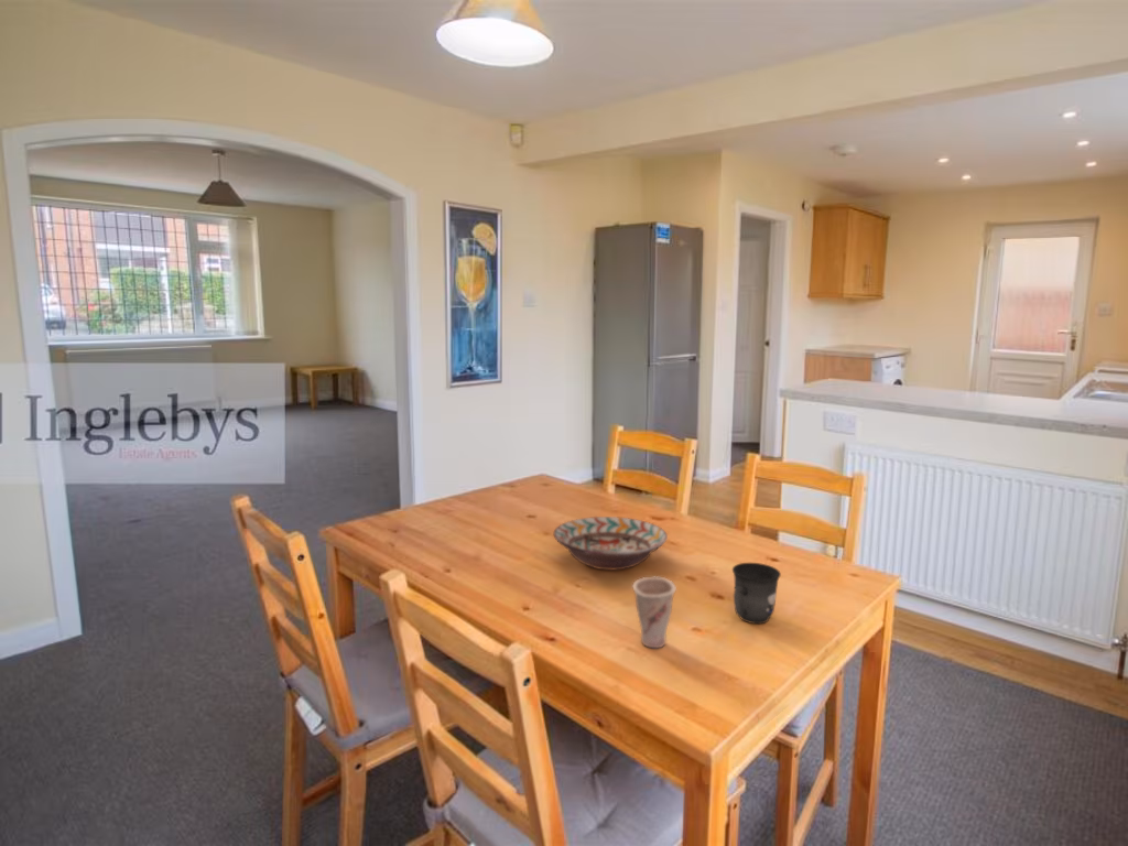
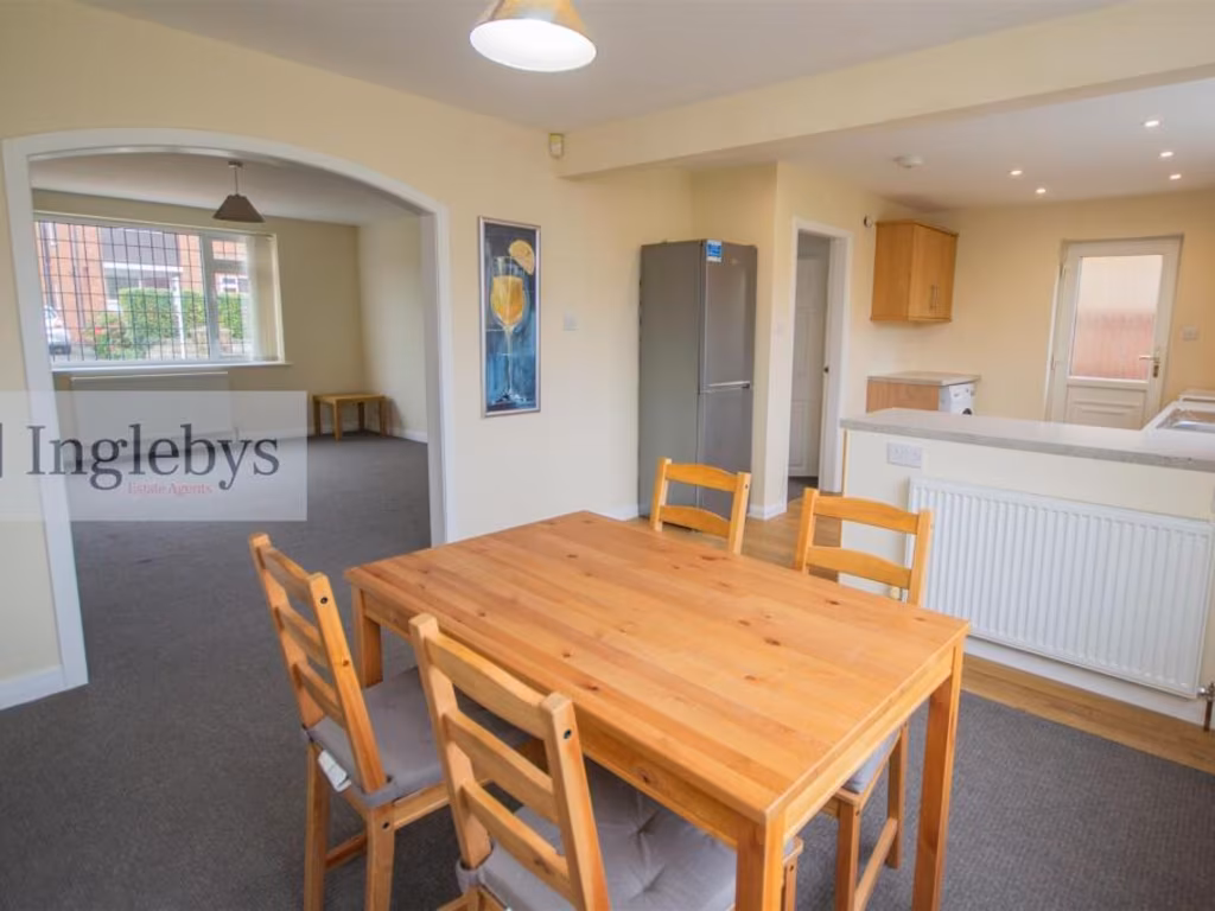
- mug (750, 596)
- cup (653, 615)
- decorative bowl (609, 546)
